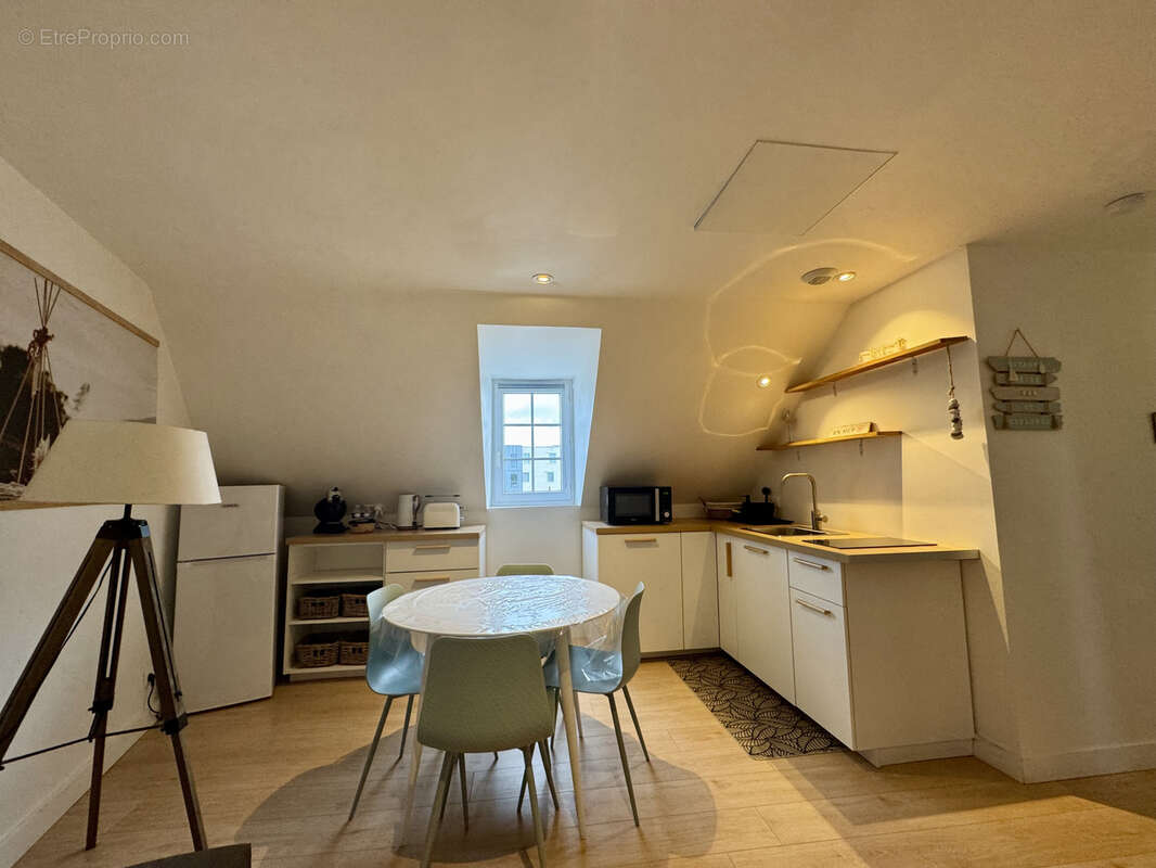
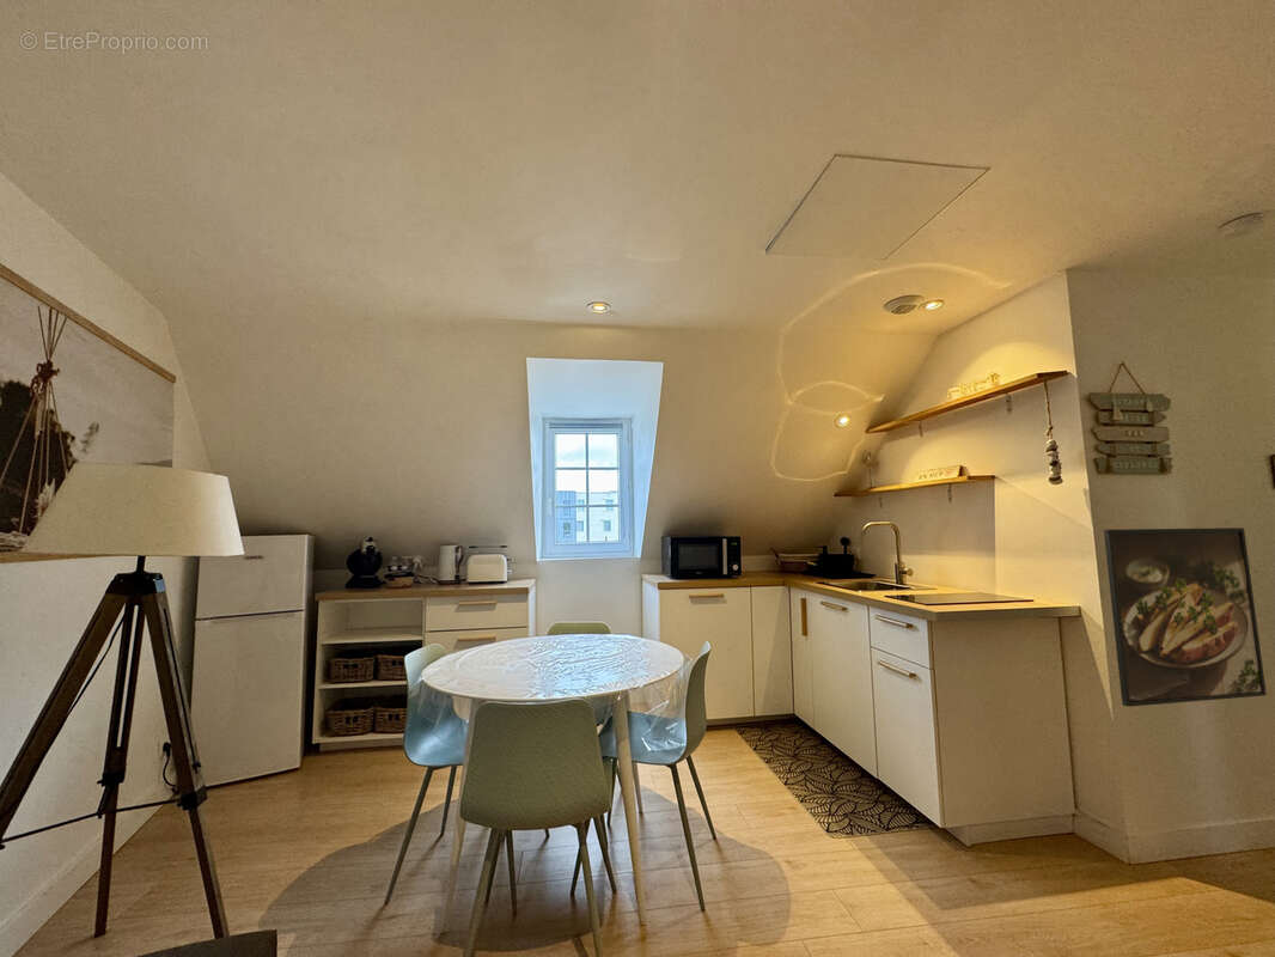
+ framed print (1185, 612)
